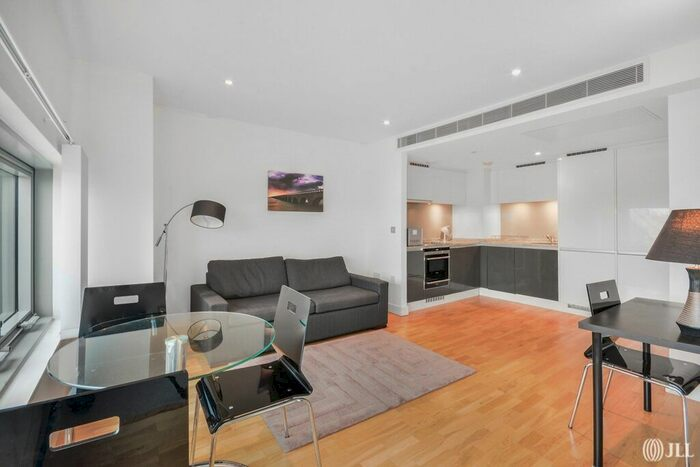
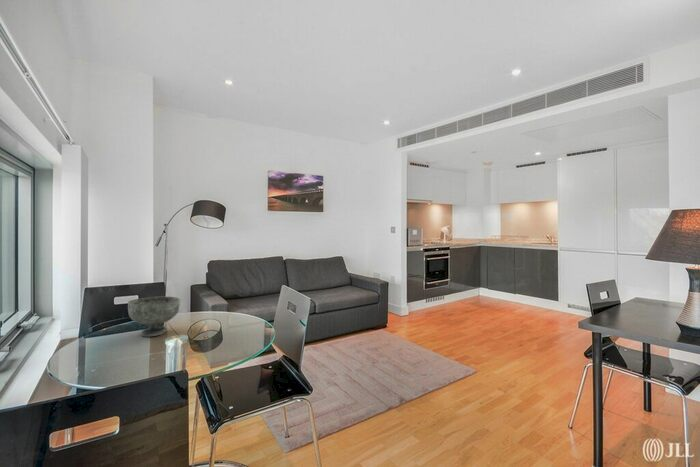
+ decorative bowl (154, 316)
